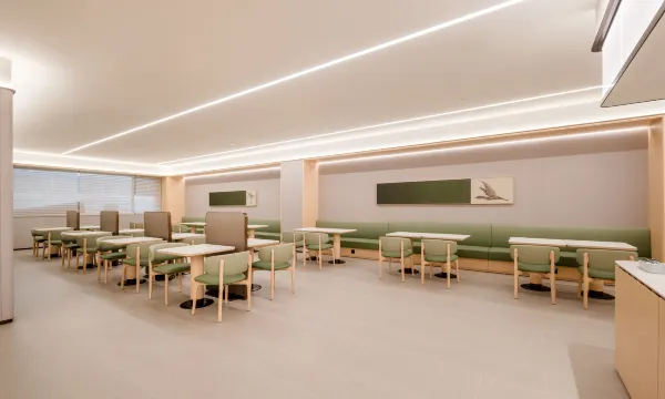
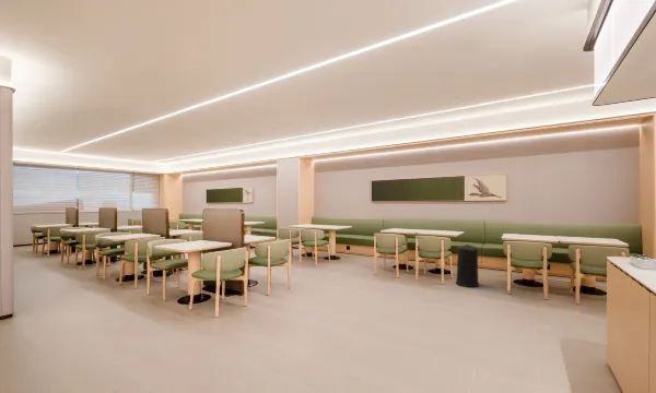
+ trash can (467, 263)
